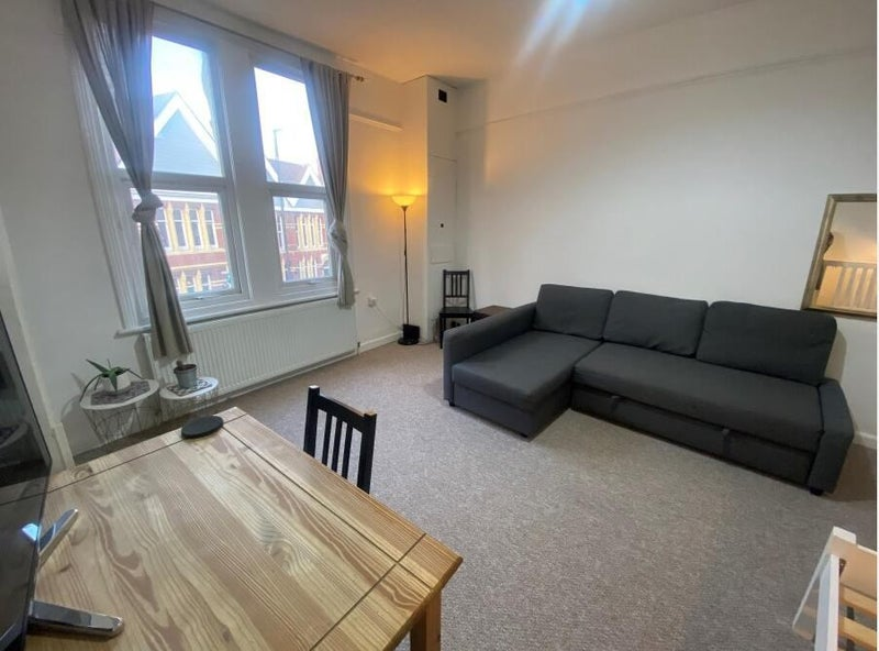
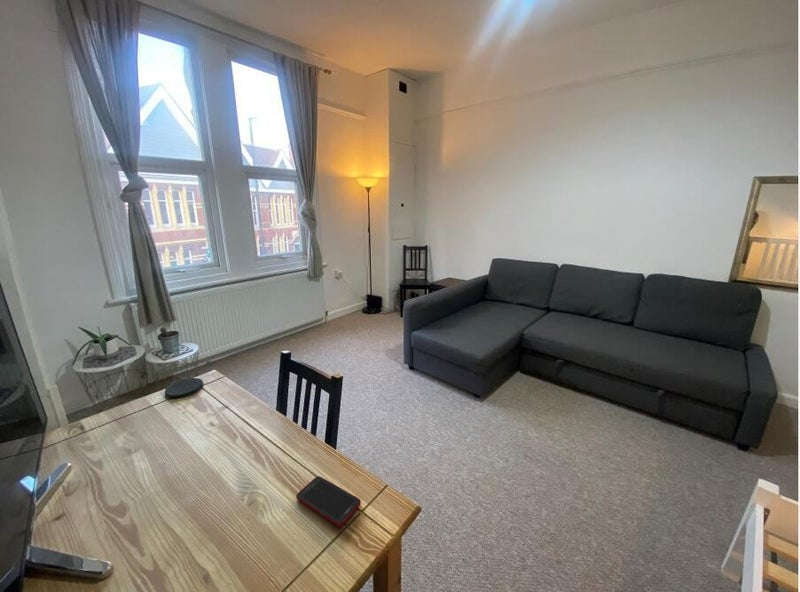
+ cell phone (328, 499)
